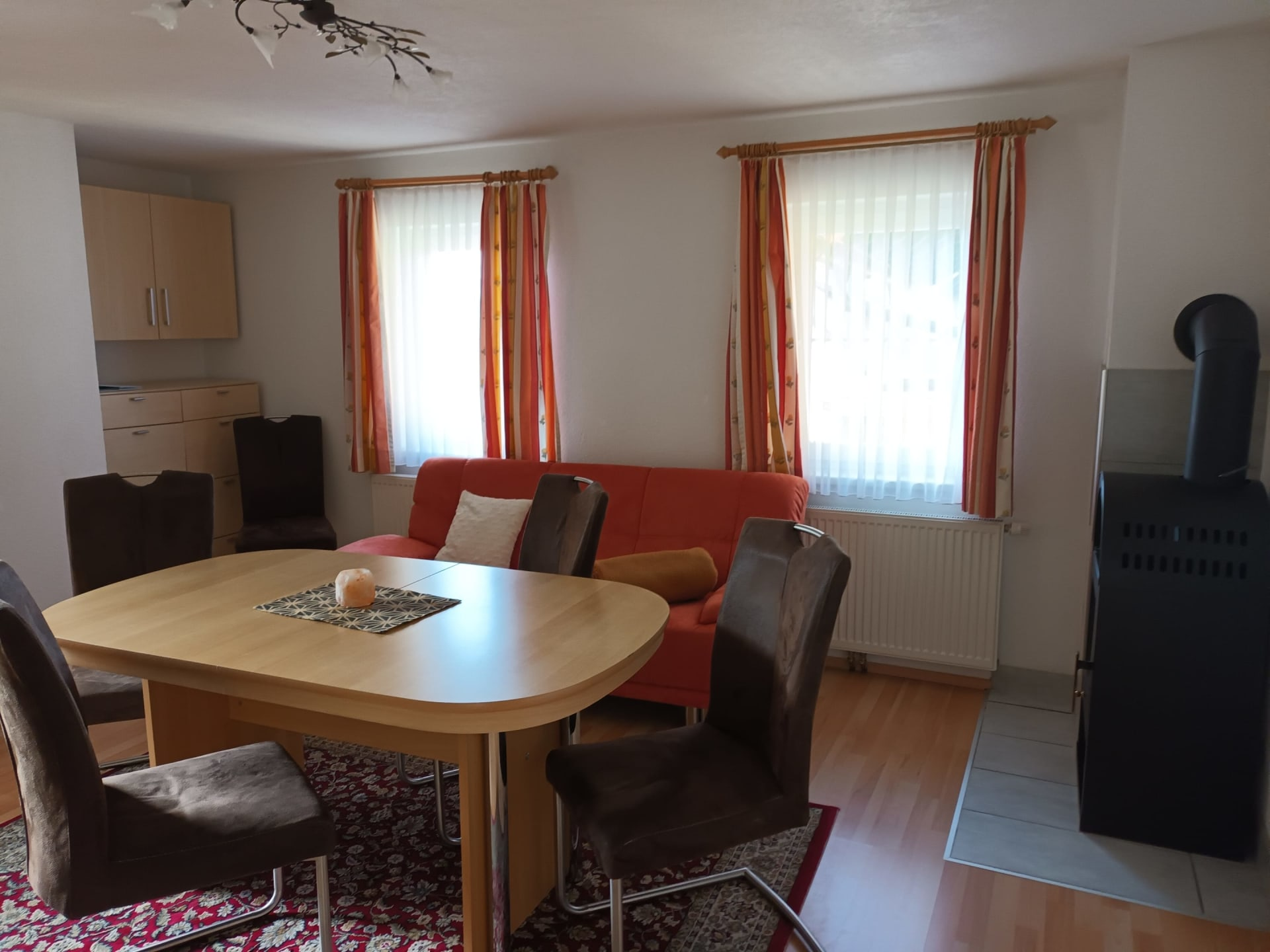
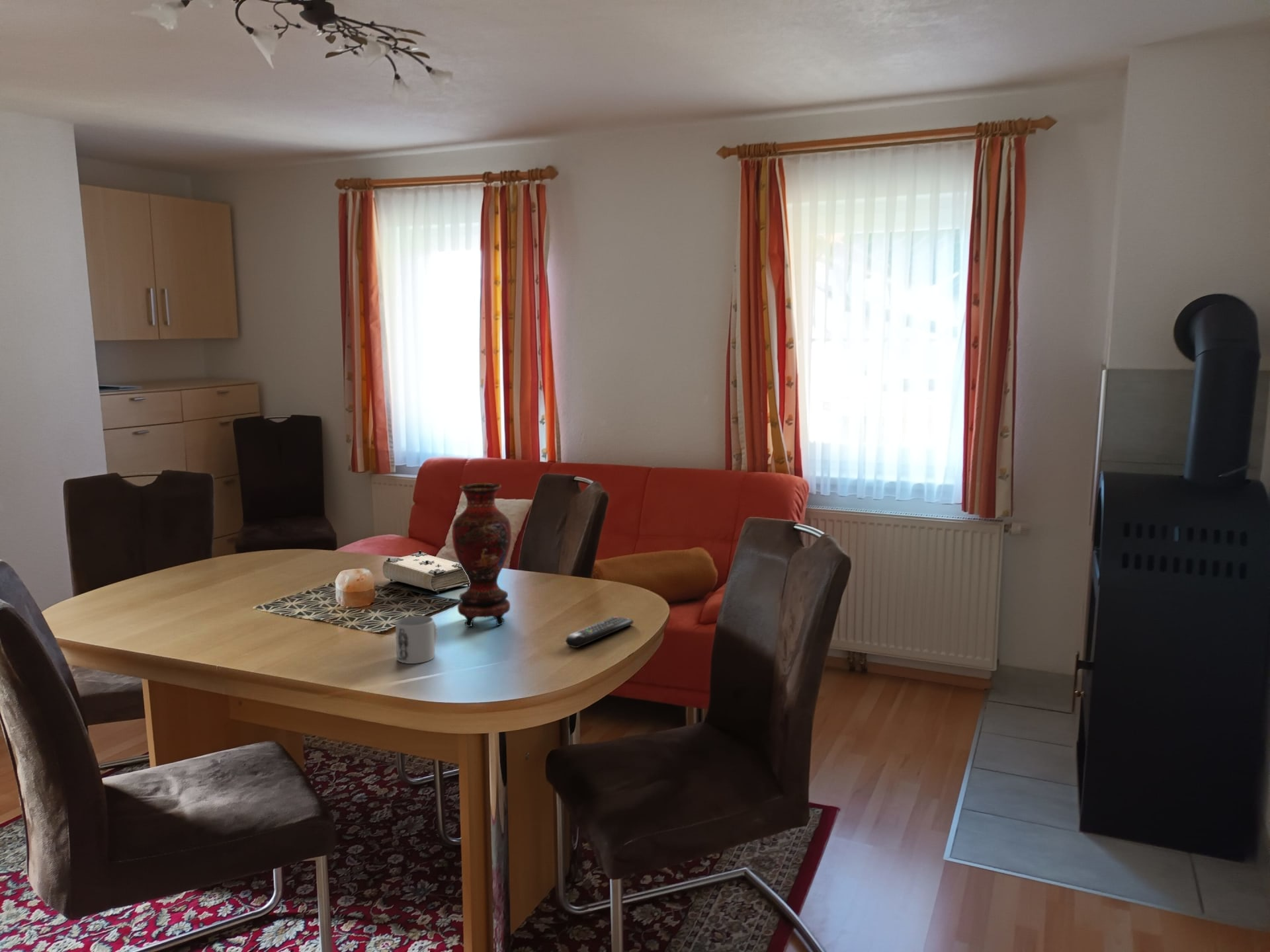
+ book (426, 571)
+ mug (419, 637)
+ vase (482, 554)
+ remote control (601, 630)
